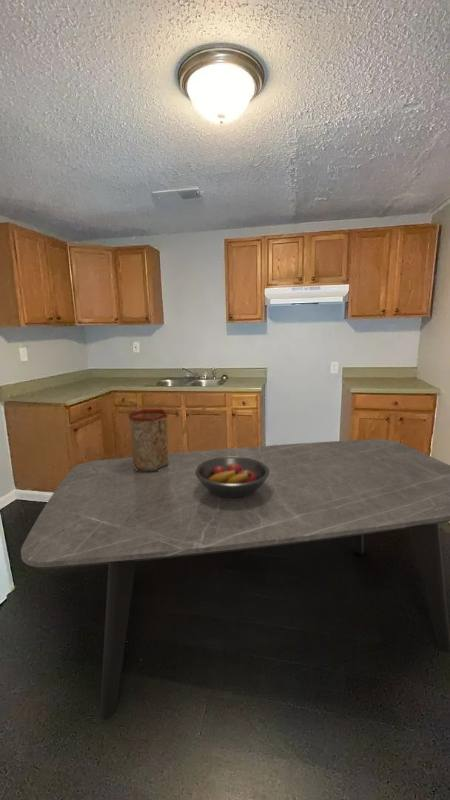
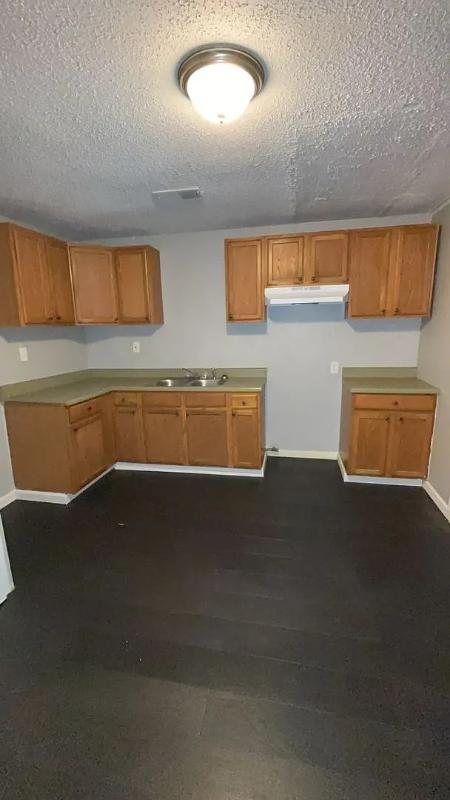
- vase (149, 439)
- fruit bowl (232, 476)
- dining table (265, 546)
